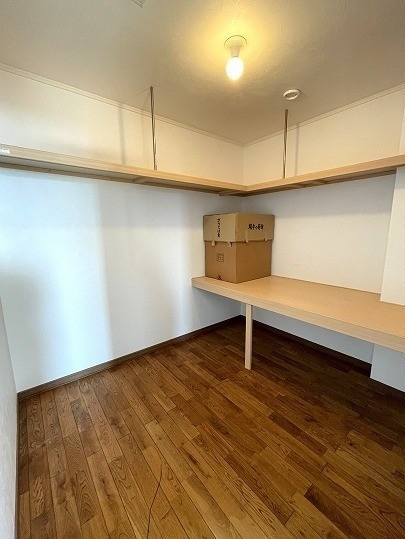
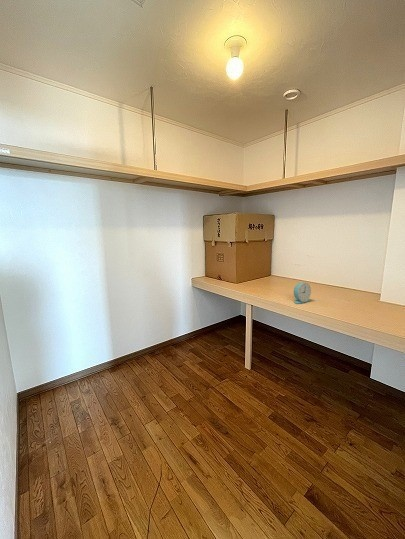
+ alarm clock (301, 291)
